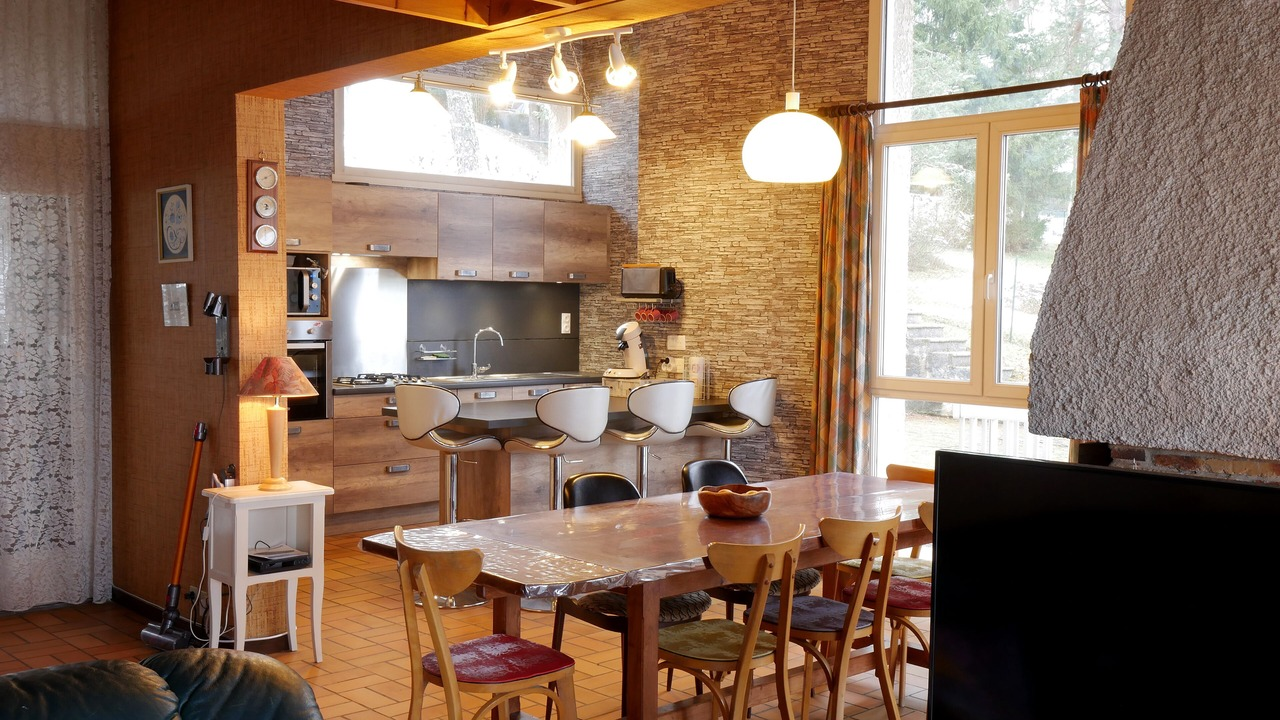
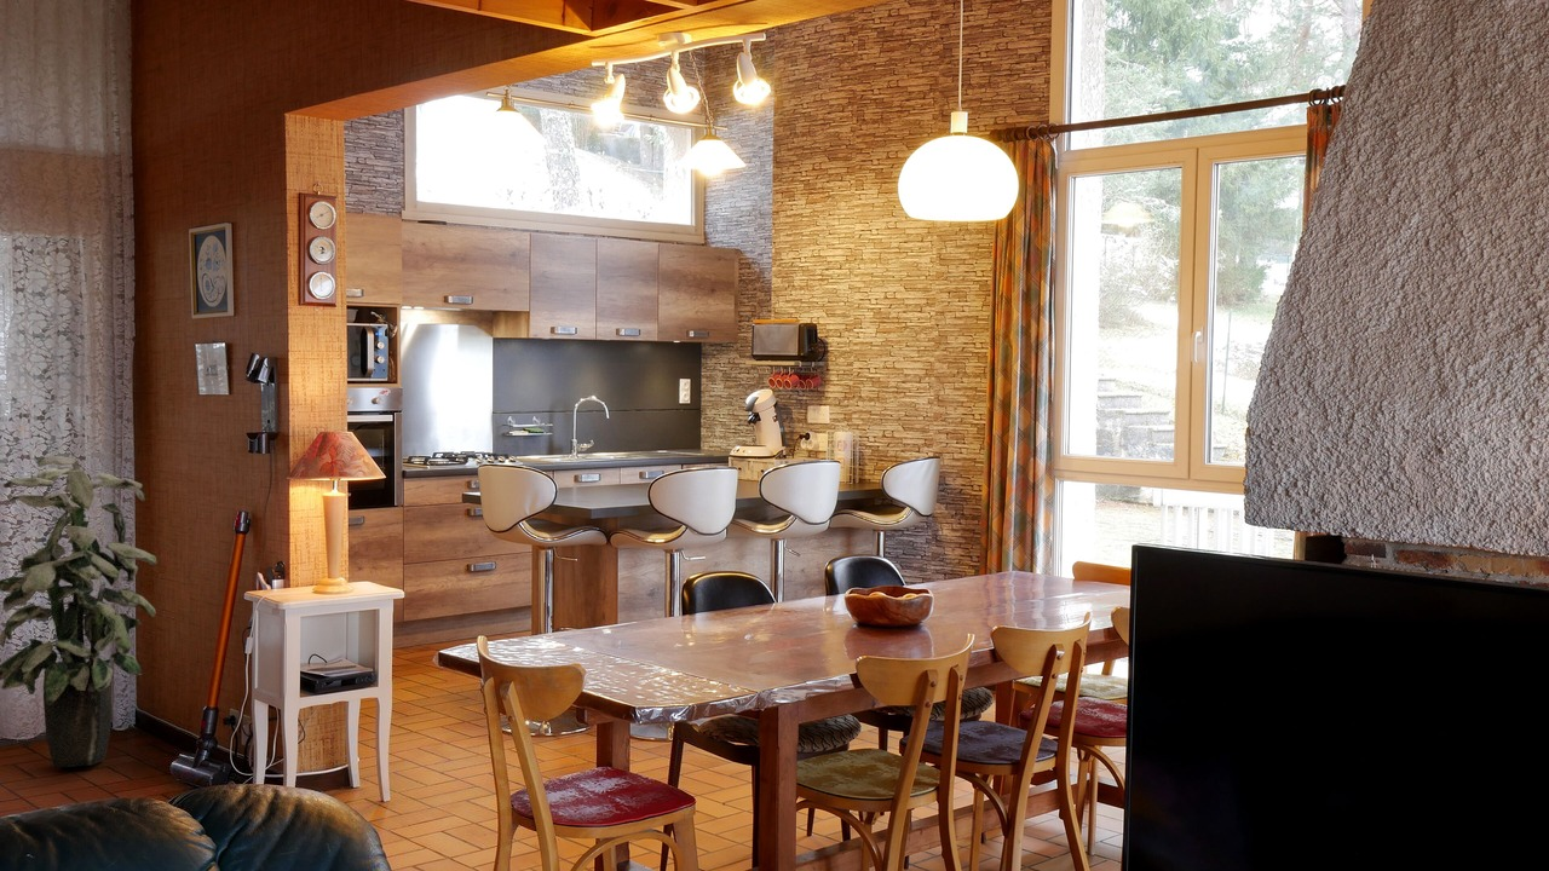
+ indoor plant (69, 610)
